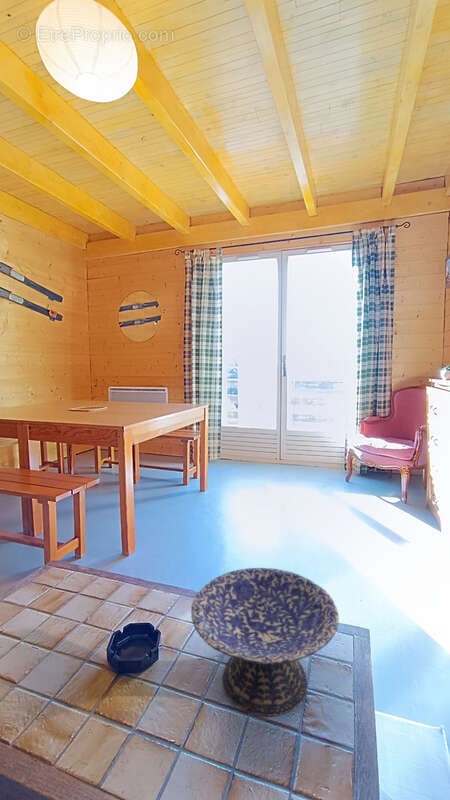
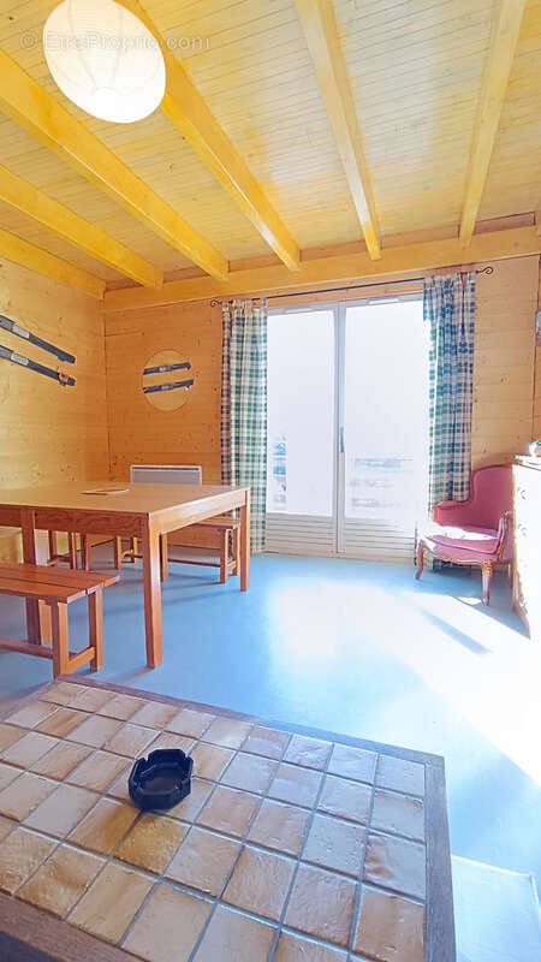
- decorative bowl (263, 641)
